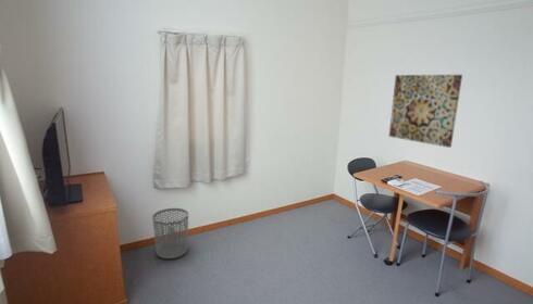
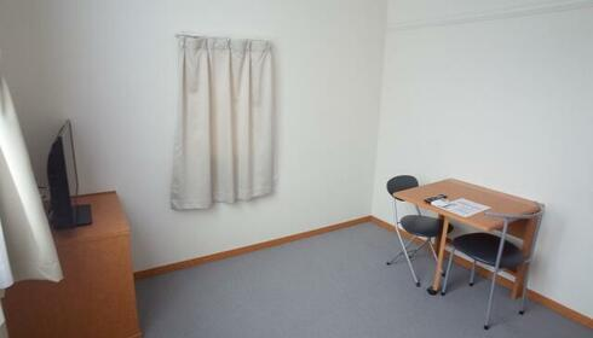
- wall art (421, 109)
- waste bin (171, 232)
